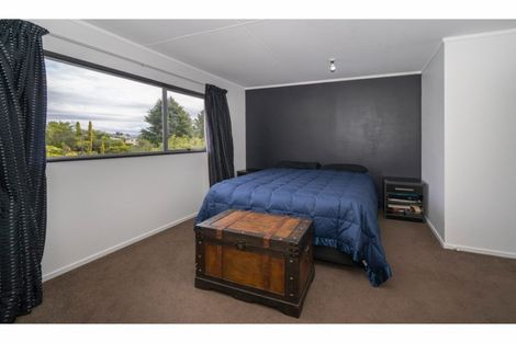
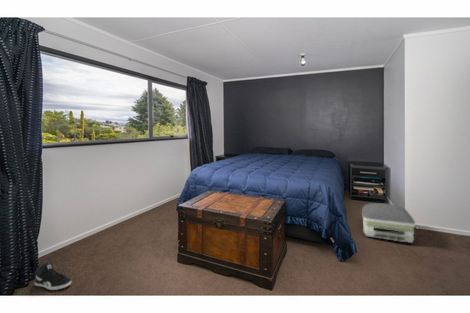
+ sneaker (51, 274)
+ air purifier (385, 218)
